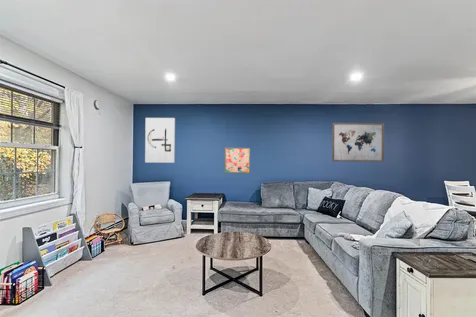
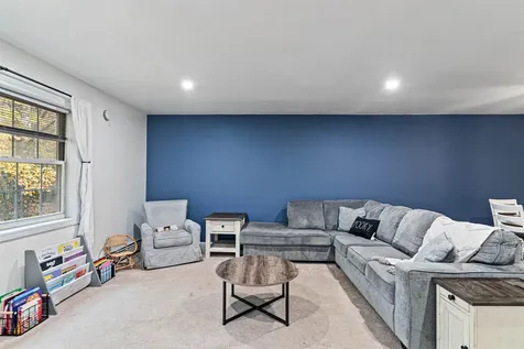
- wall art (358, 142)
- wall art (237, 160)
- wall art (160, 140)
